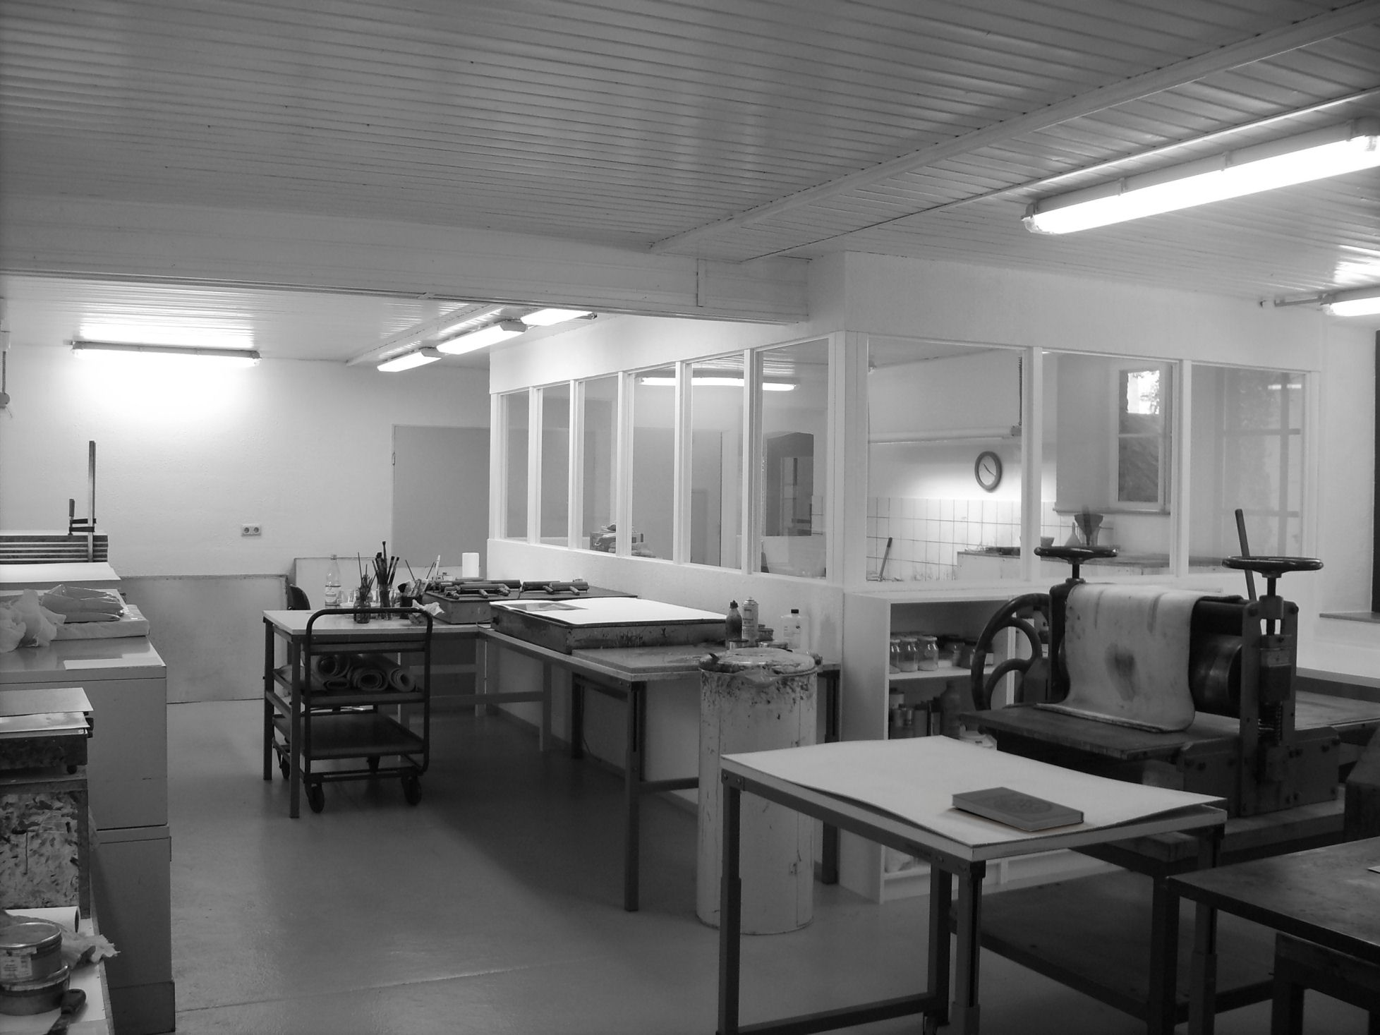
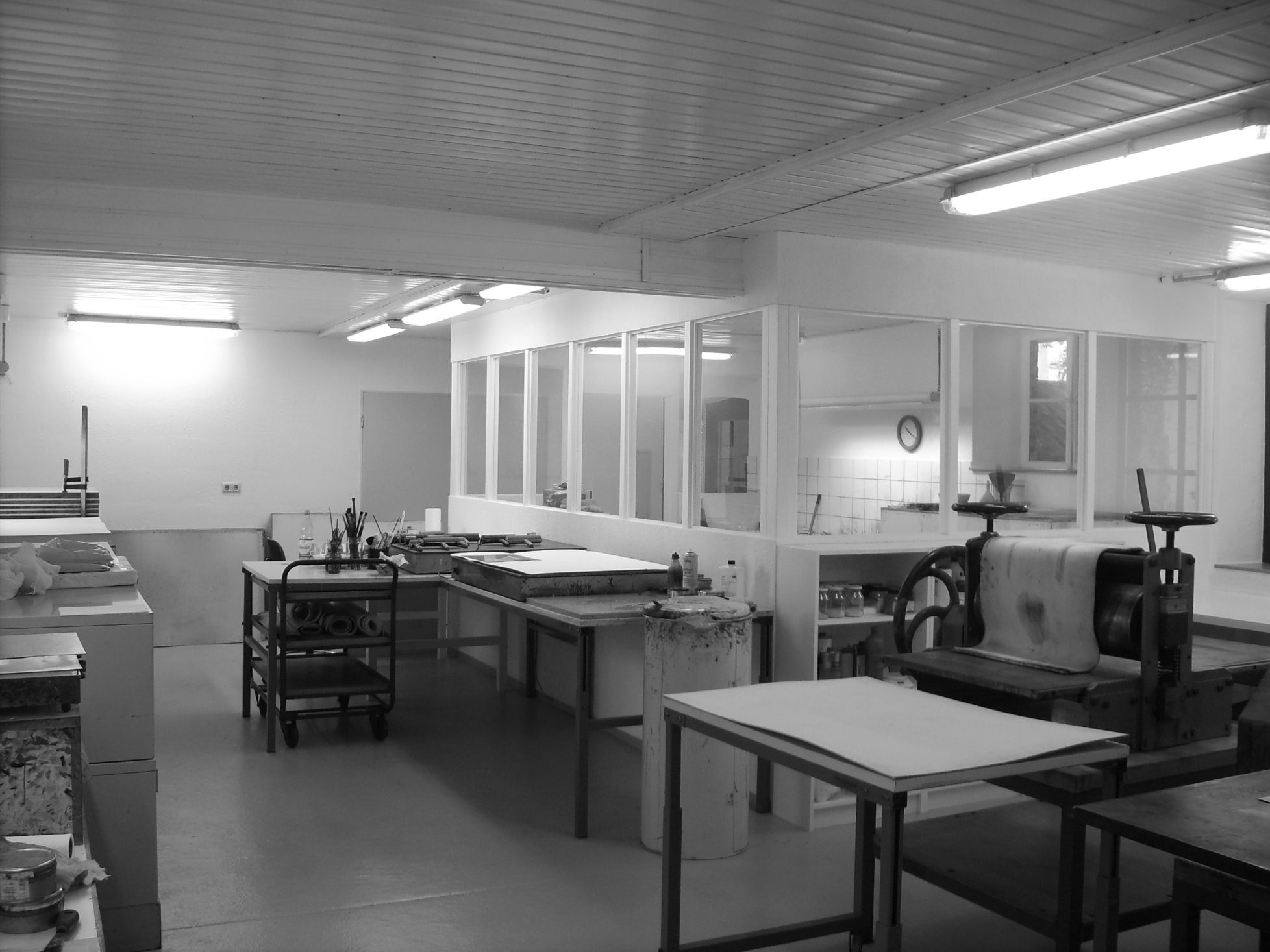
- book (1015, 808)
